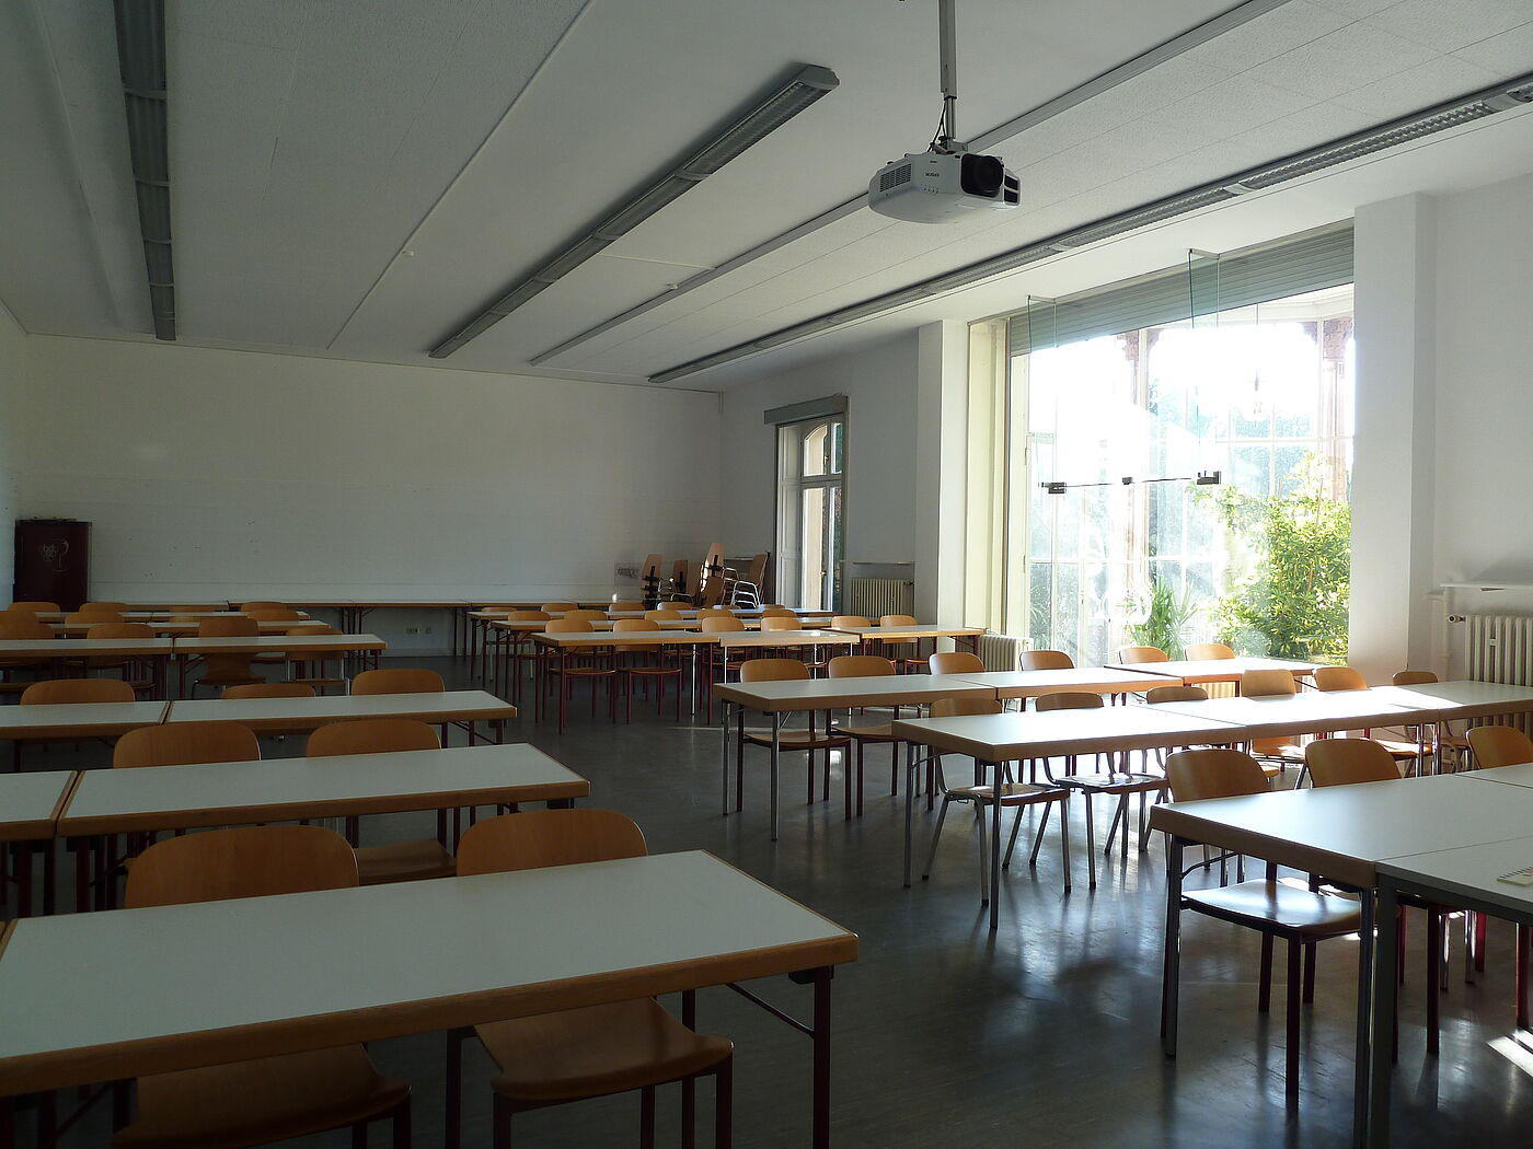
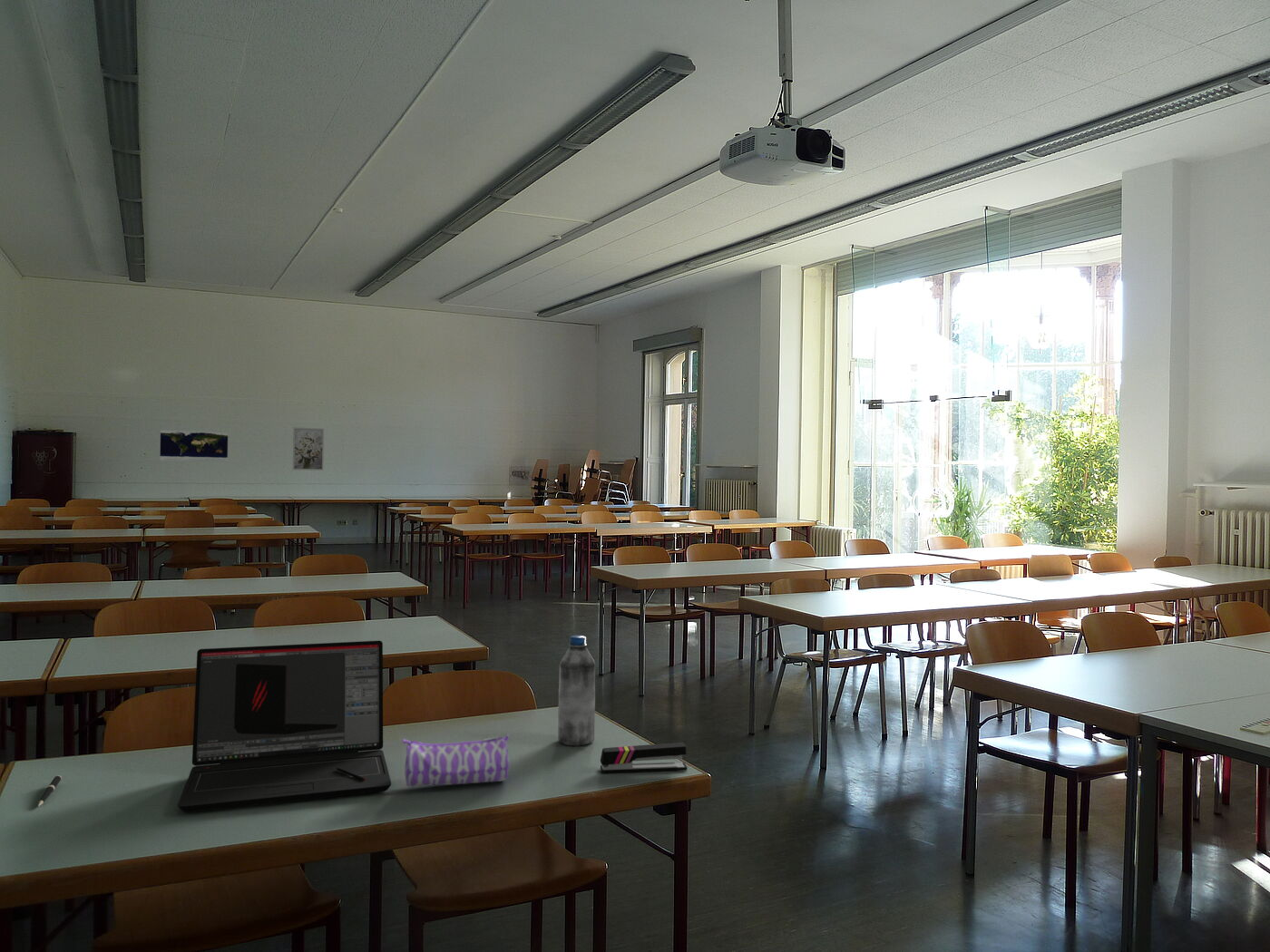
+ water bottle (577, 688)
+ pen (48, 791)
+ map (194, 446)
+ wall art (308, 449)
+ stapler (643, 756)
+ laptop (290, 717)
+ pencil case (457, 760)
